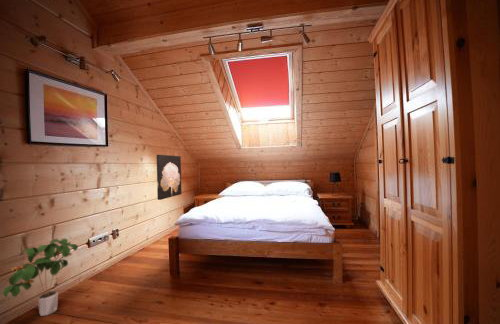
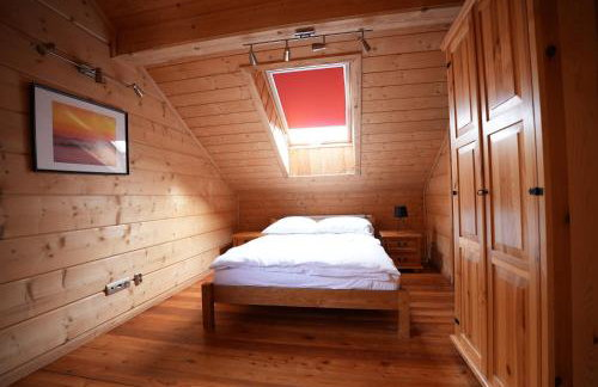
- wall art (170, 176)
- potted plant (45, 277)
